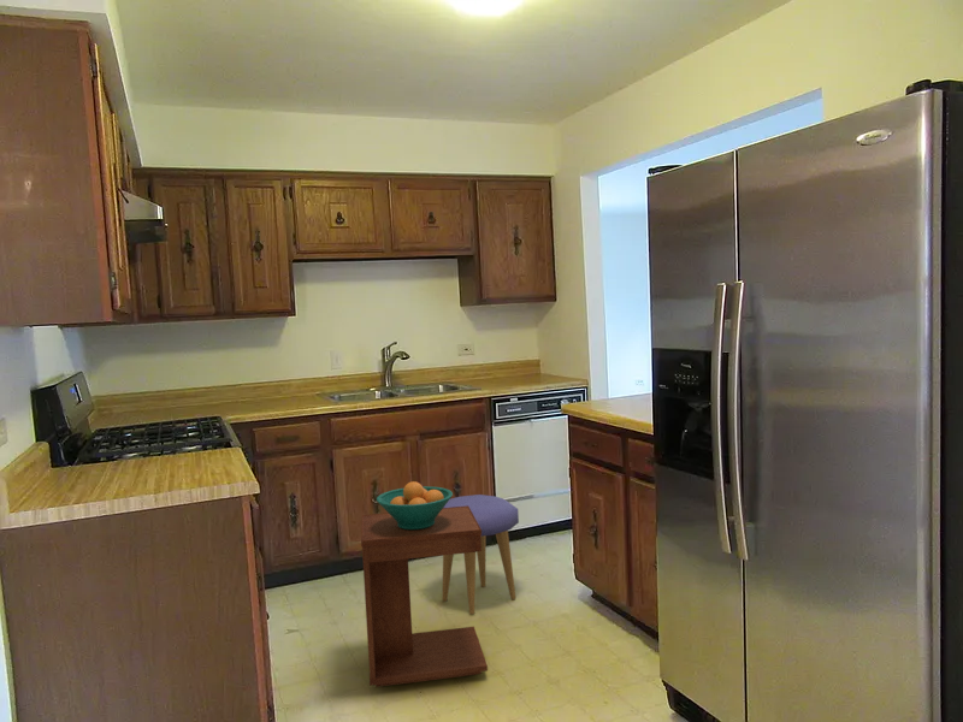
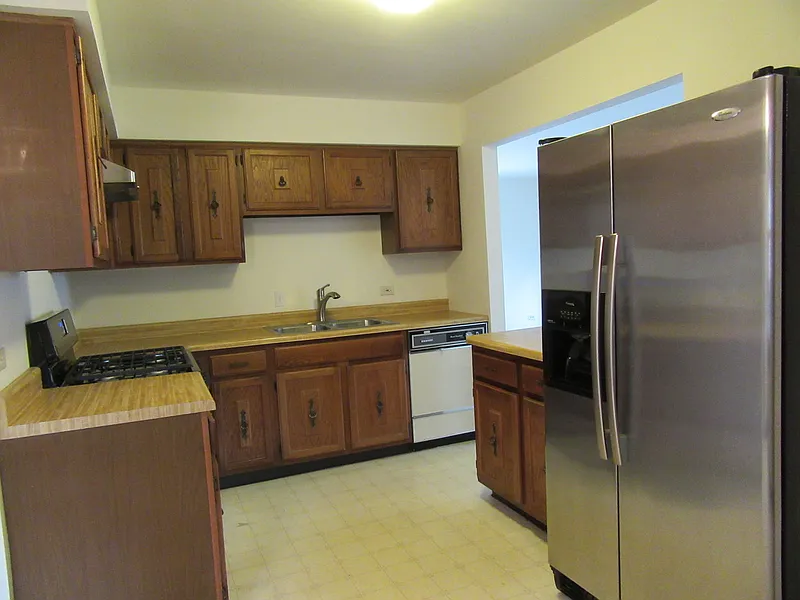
- stool (477, 551)
- fruit bowl (414, 503)
- side table (409, 593)
